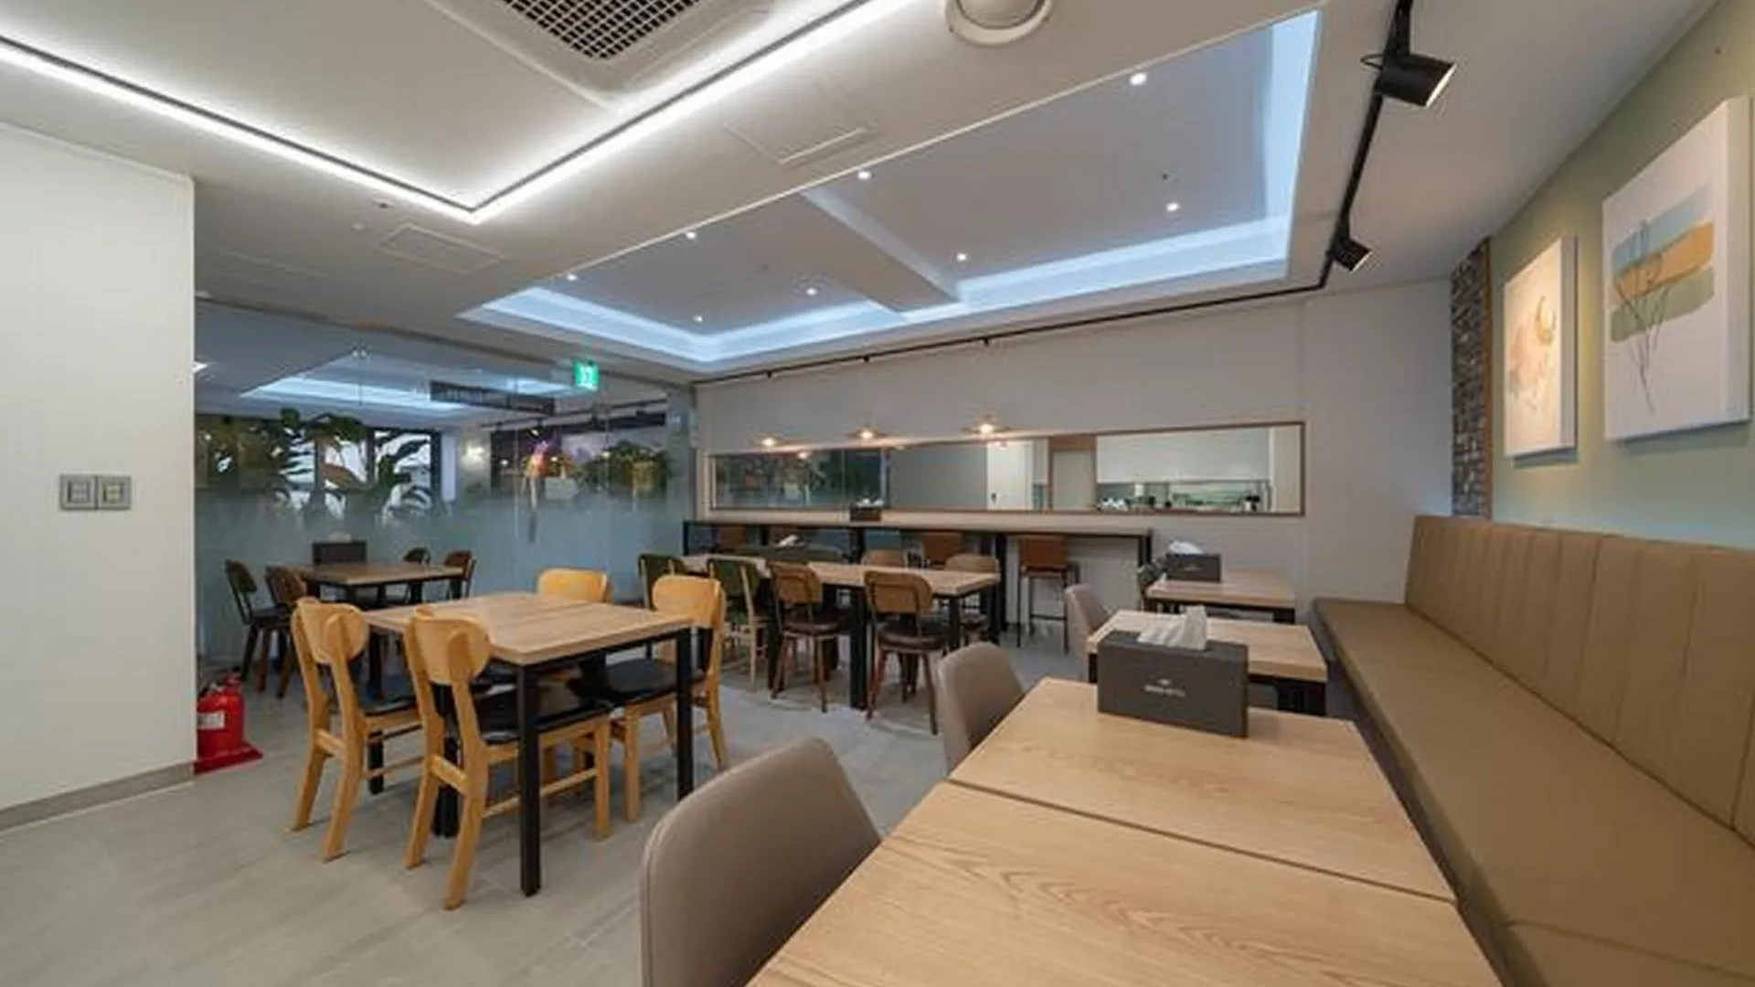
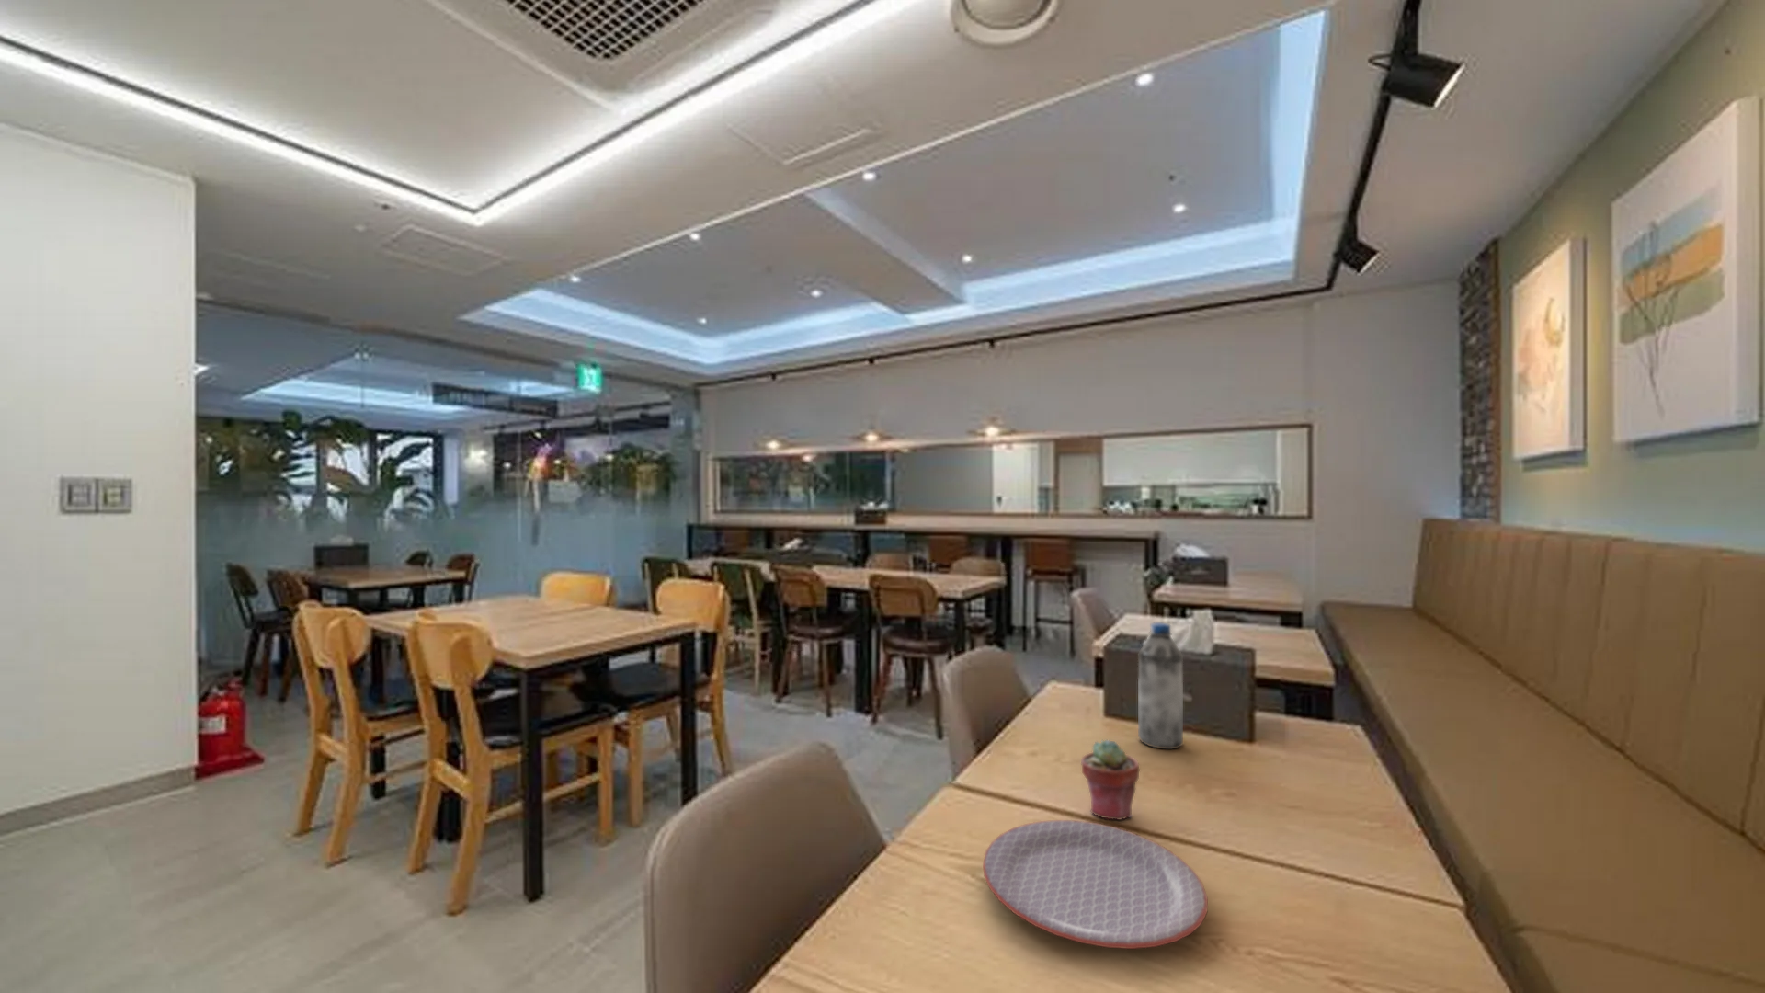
+ plate (1090, 880)
+ potted succulent (1109, 775)
+ water bottle (1160, 683)
